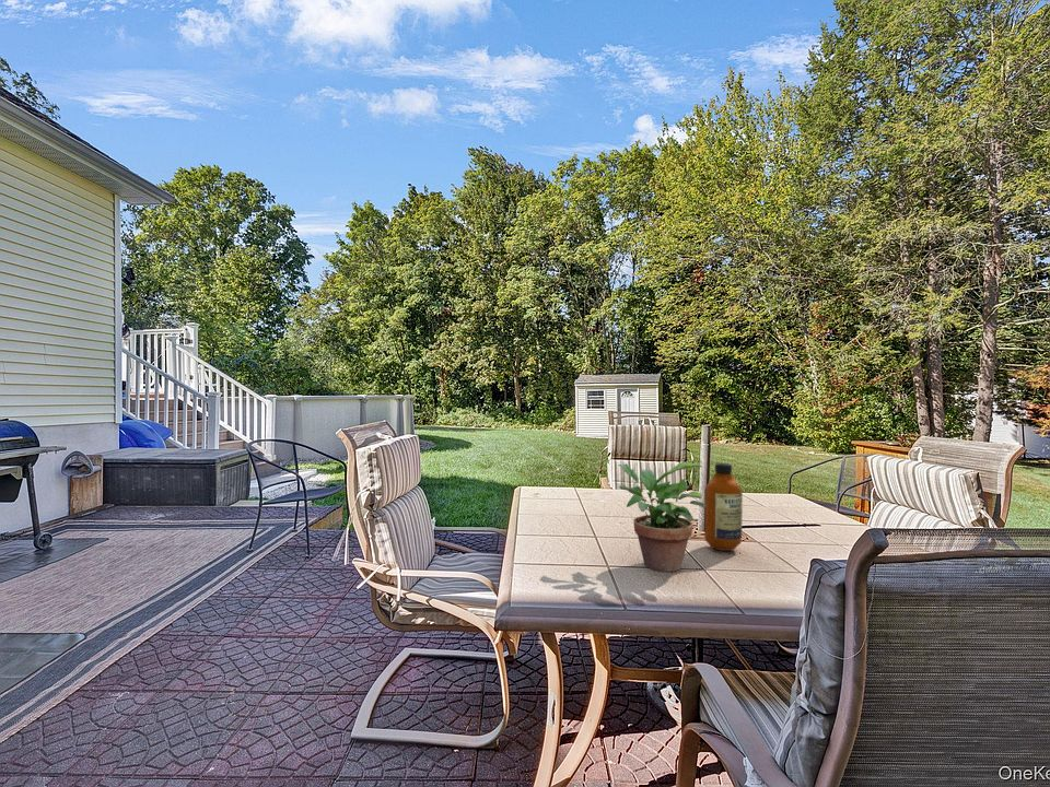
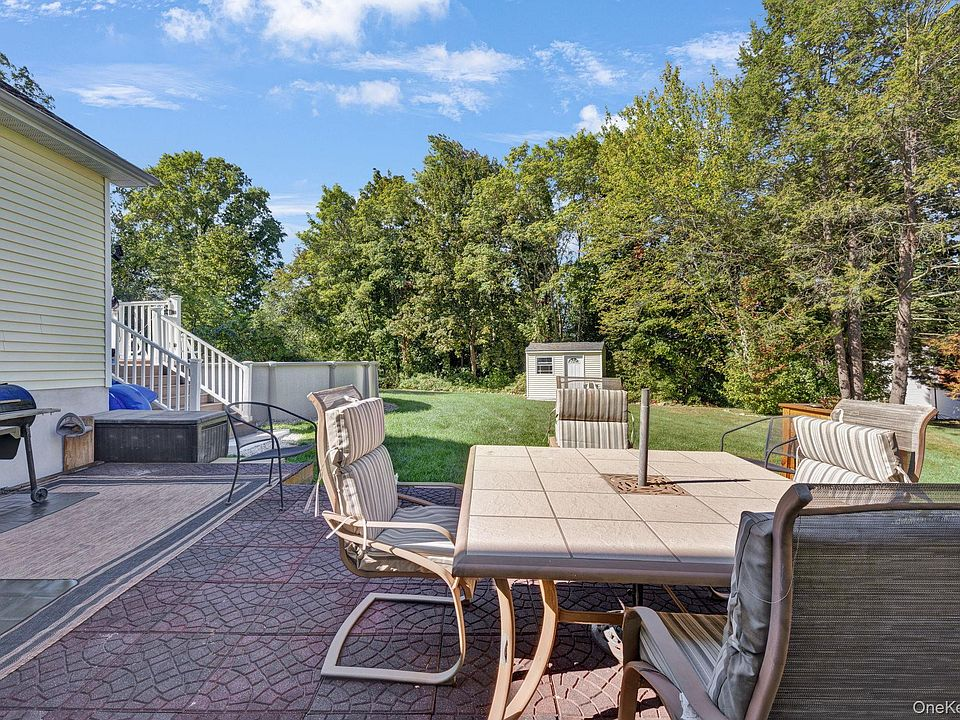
- potted plant (652, 513)
- bottle (723, 505)
